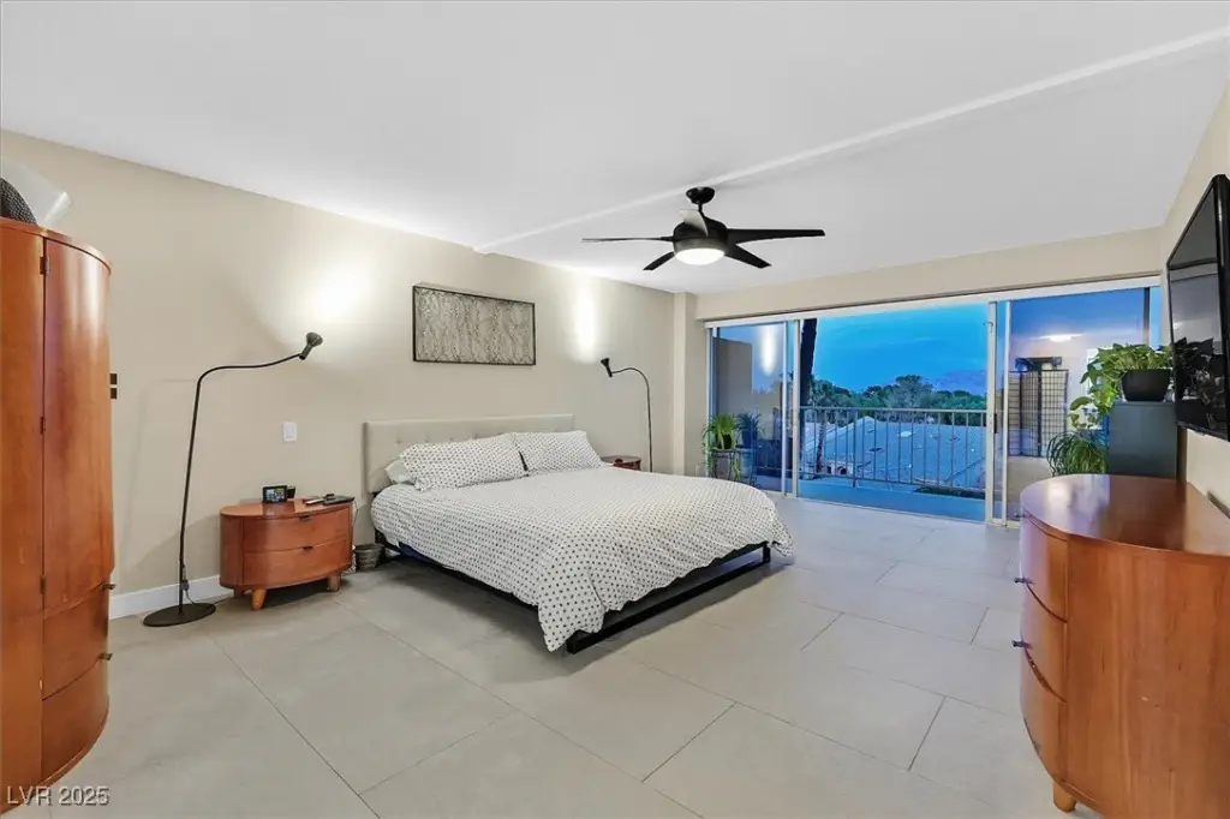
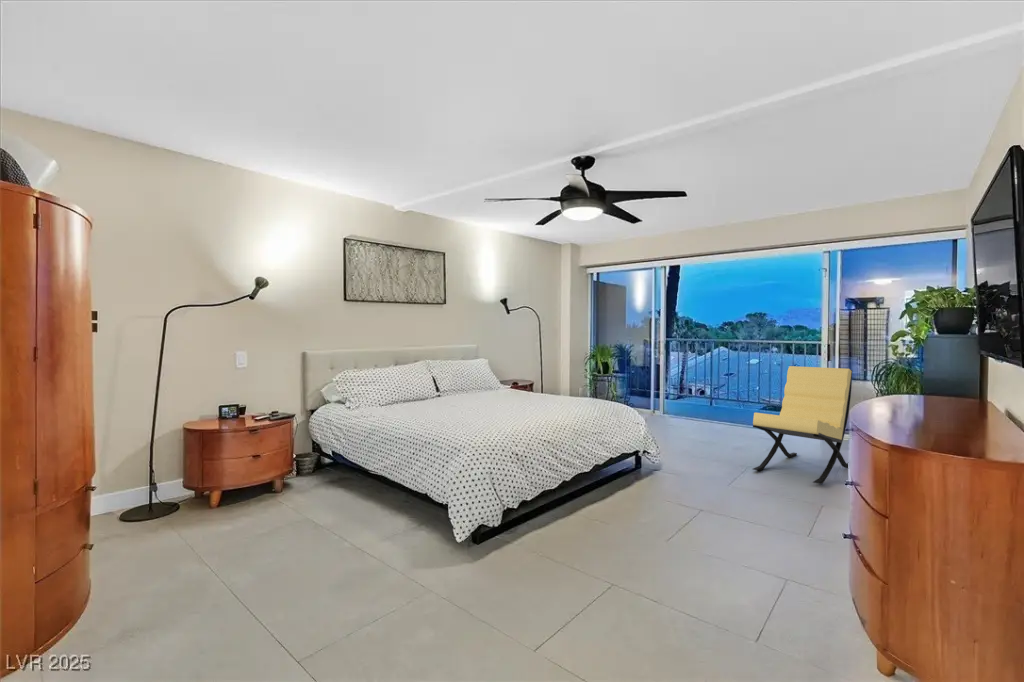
+ lounge chair (803, 419)
